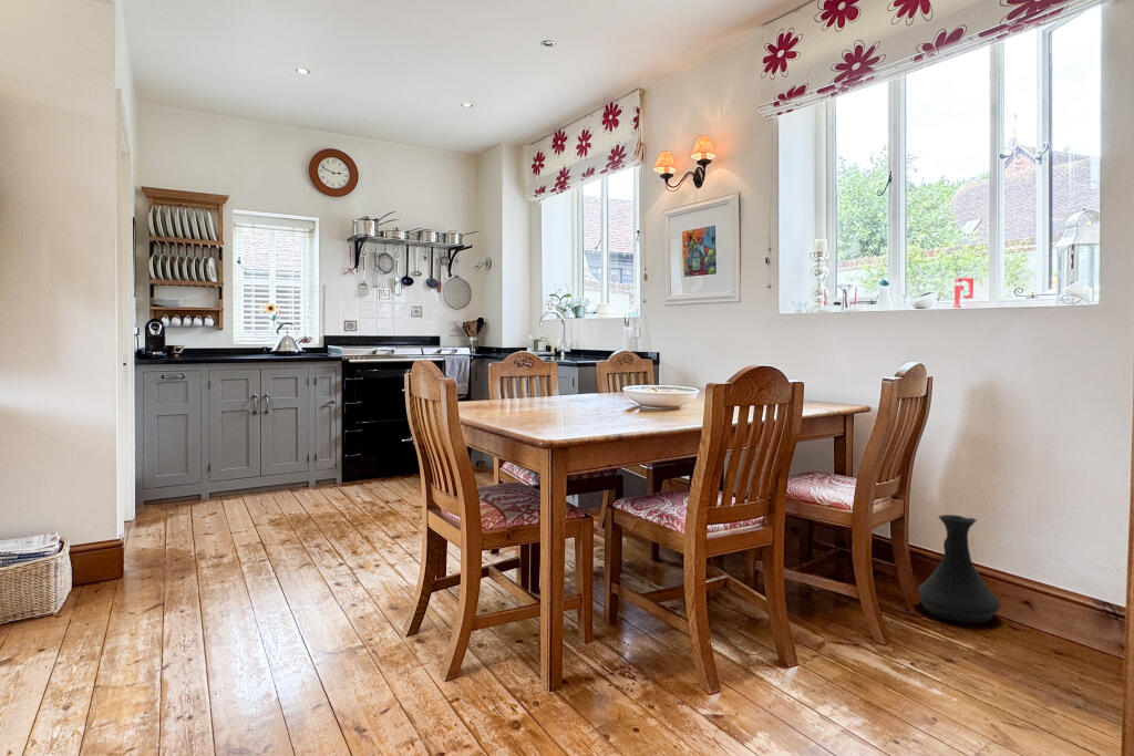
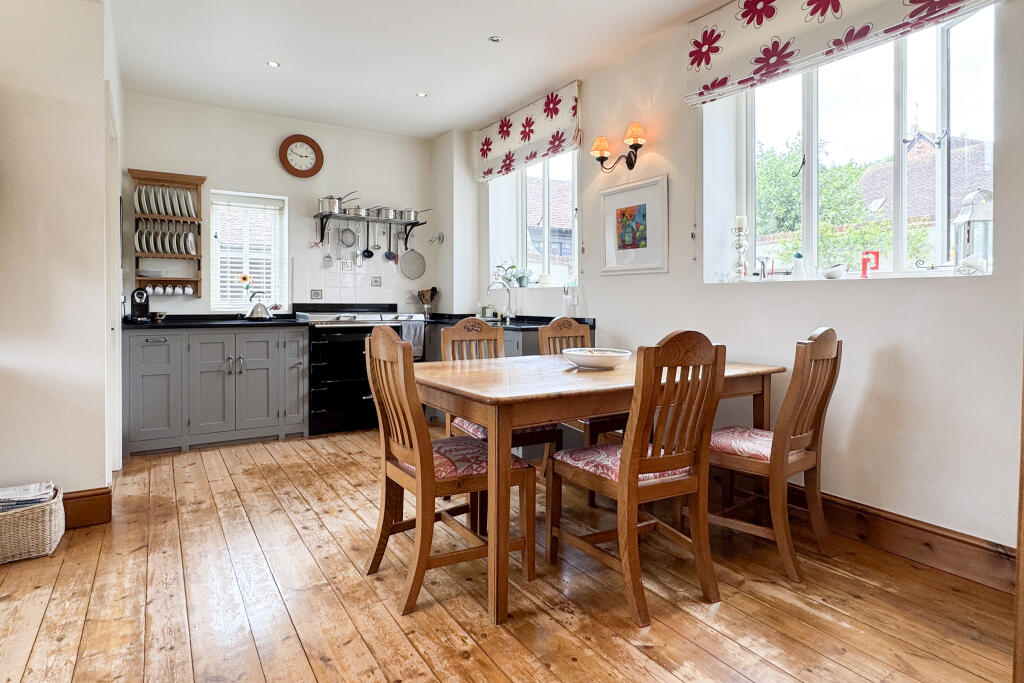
- vase (957, 565)
